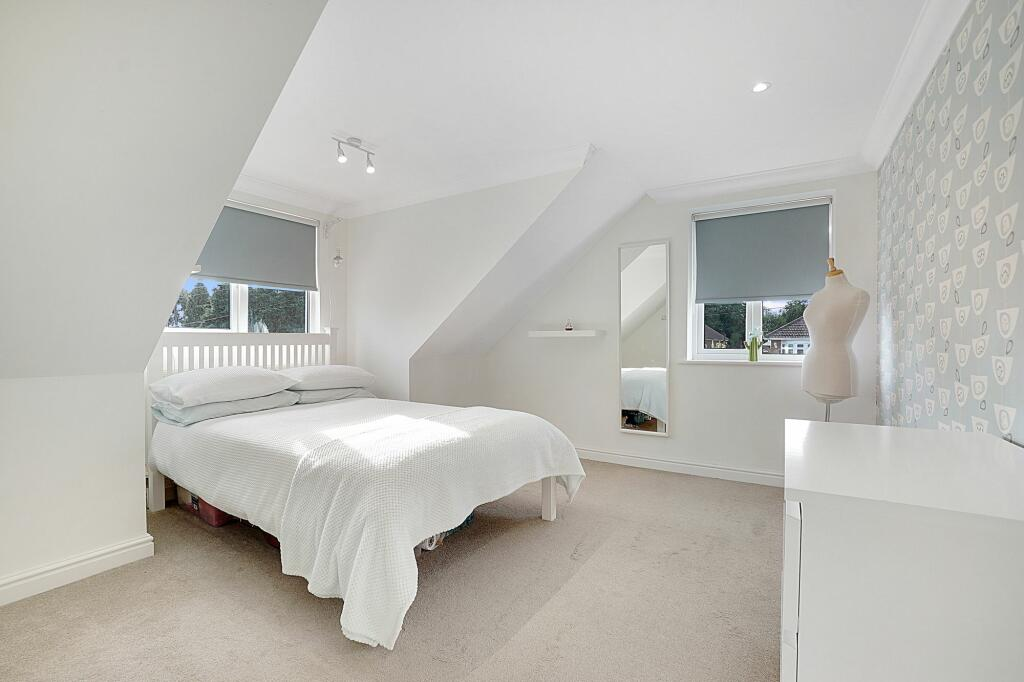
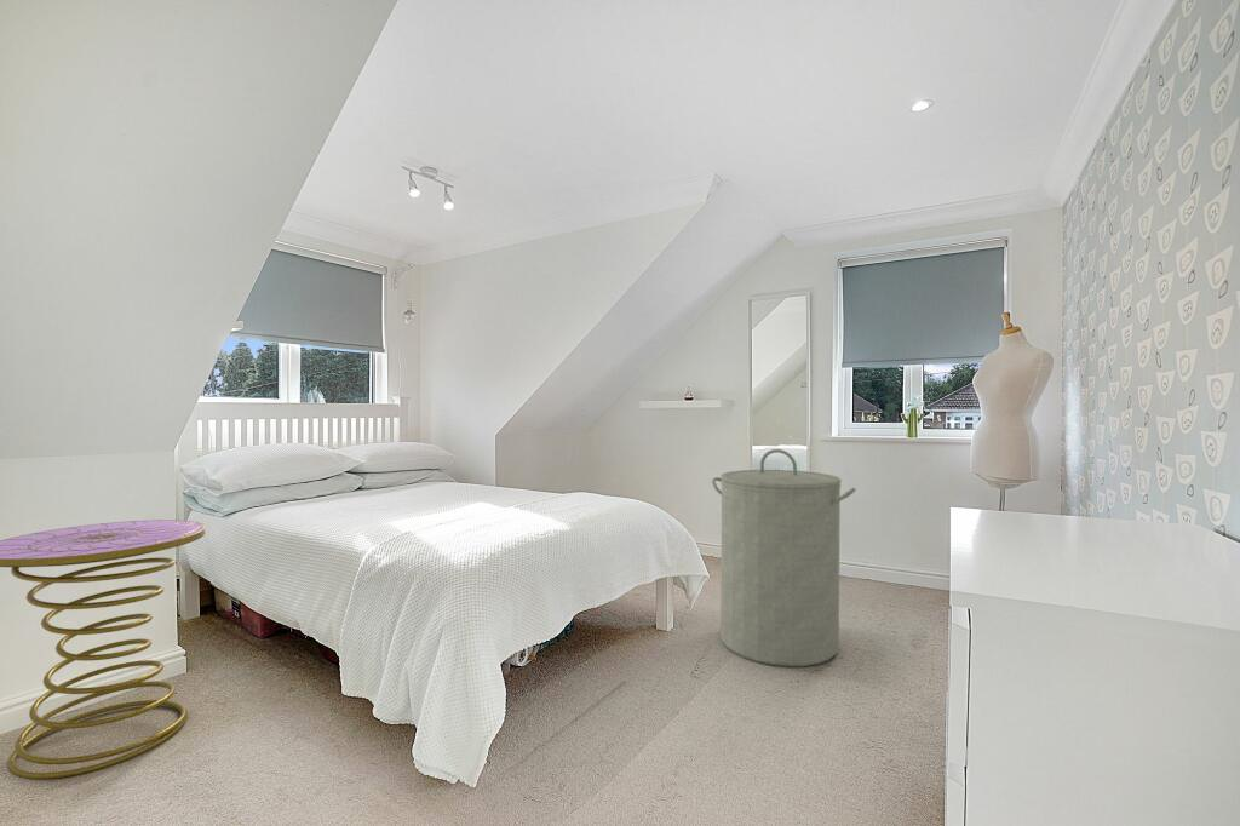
+ side table (102, 632)
+ laundry hamper (779, 545)
